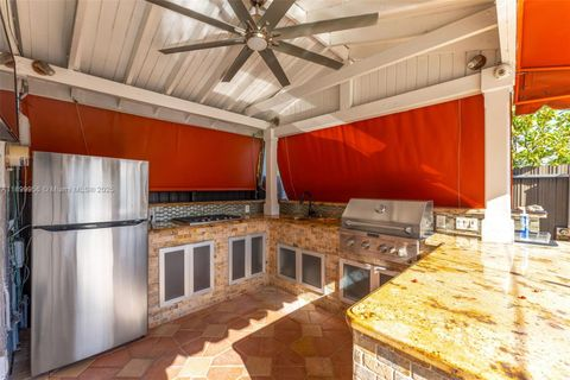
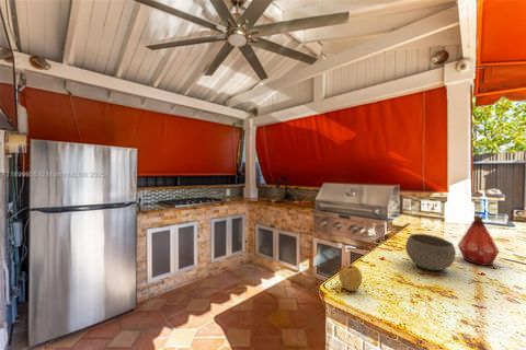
+ bottle (477, 238)
+ apple (350, 277)
+ bowl (428, 253)
